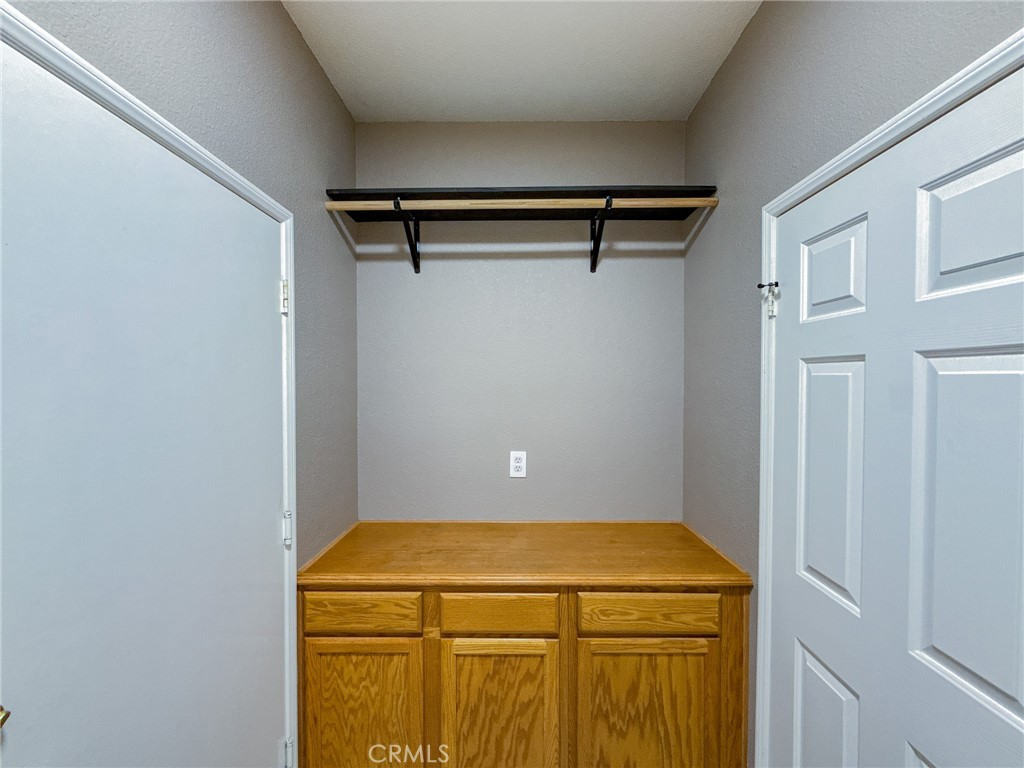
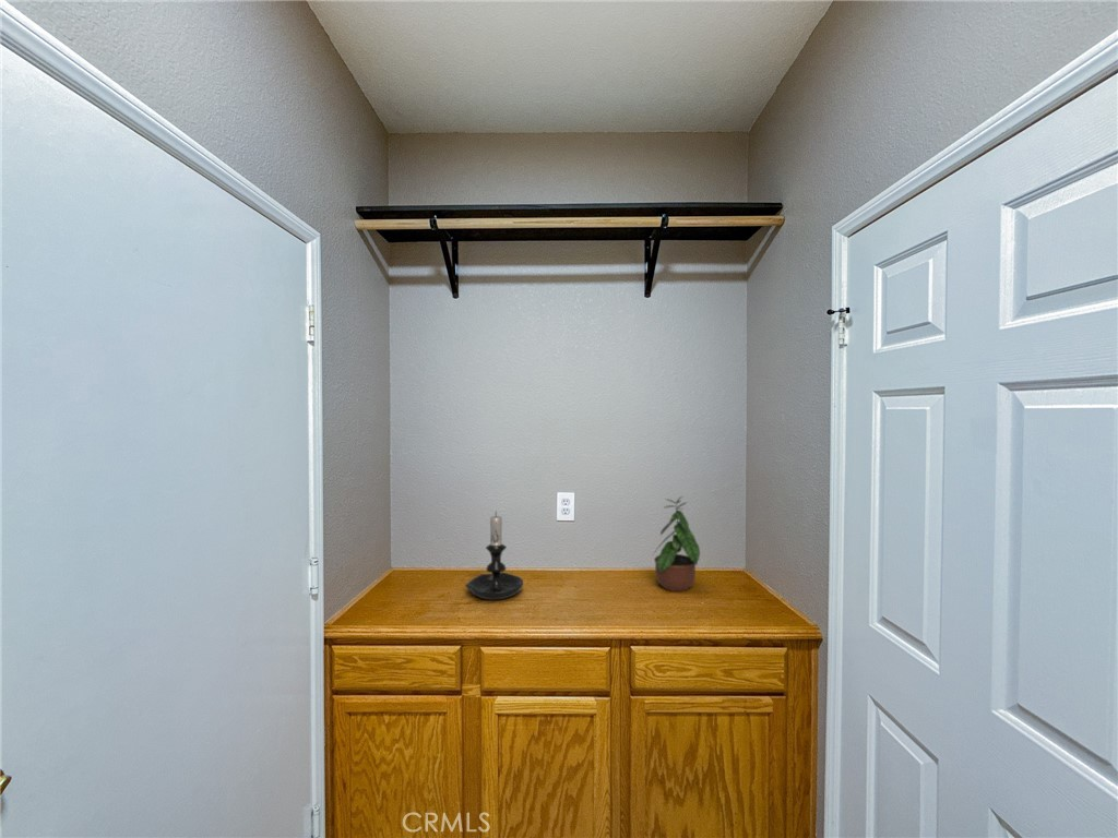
+ potted plant (676, 541)
+ candle holder (495, 551)
